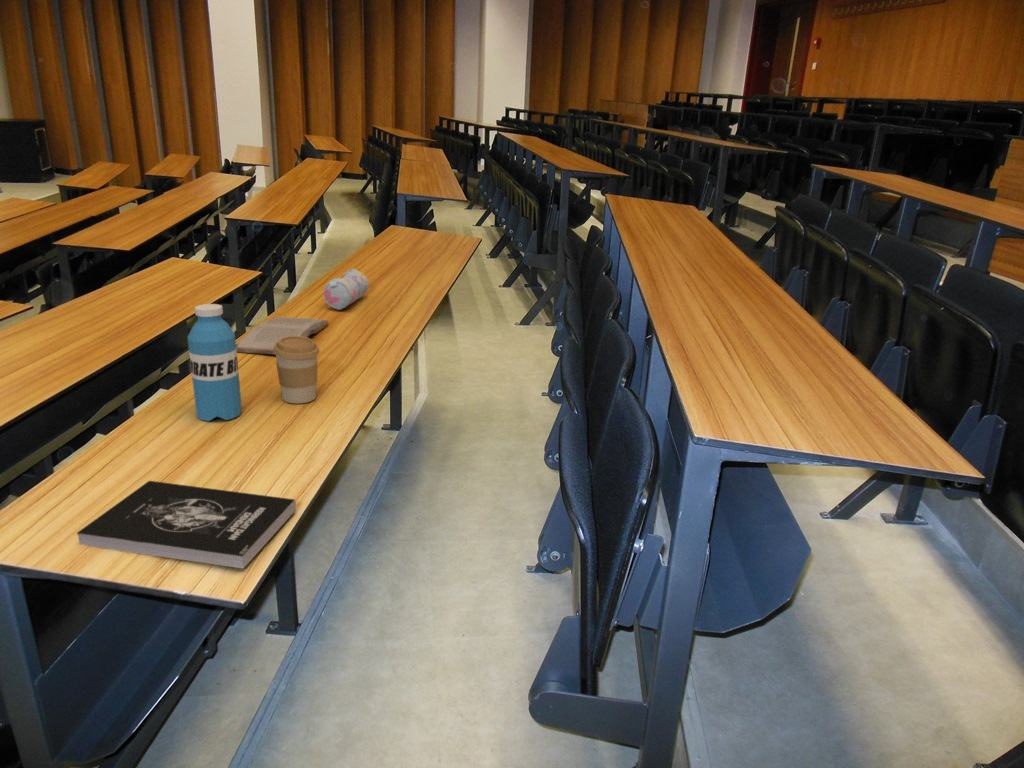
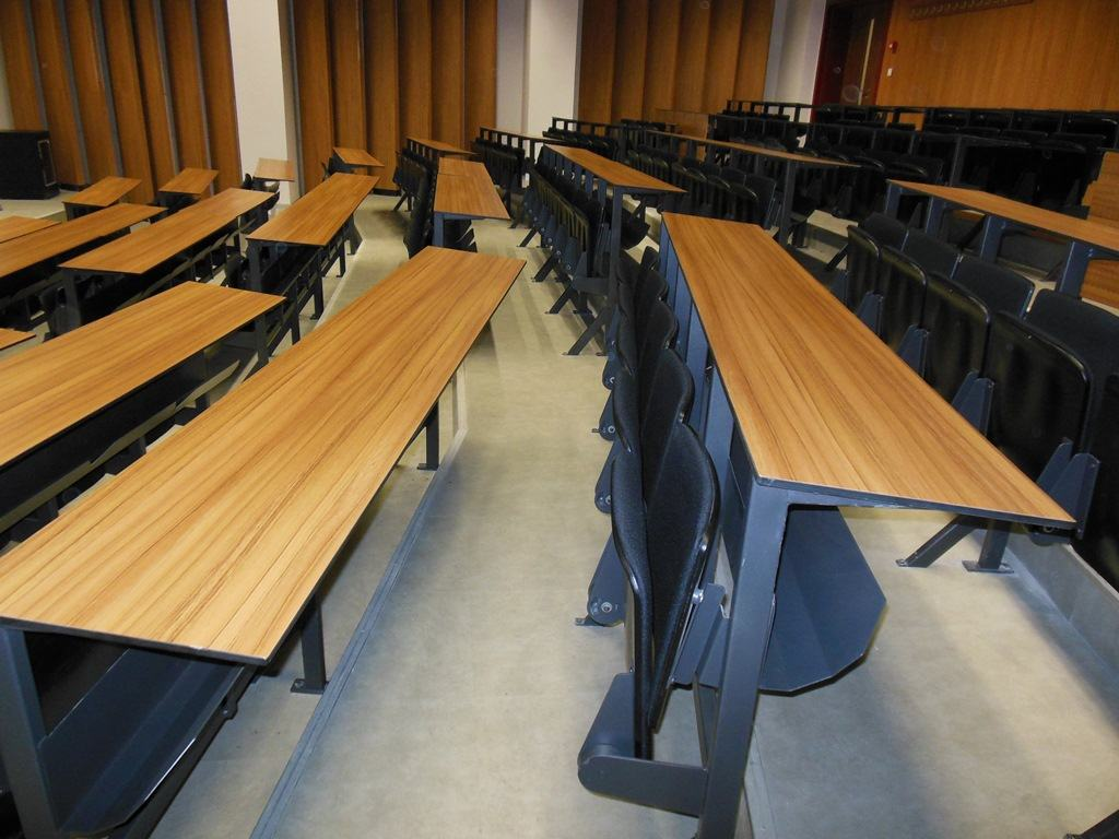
- water bottle (214, 361)
- coffee cup (297, 369)
- pencil case (346, 288)
- book (192, 520)
- book (283, 331)
